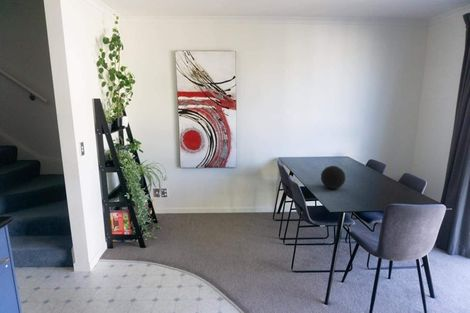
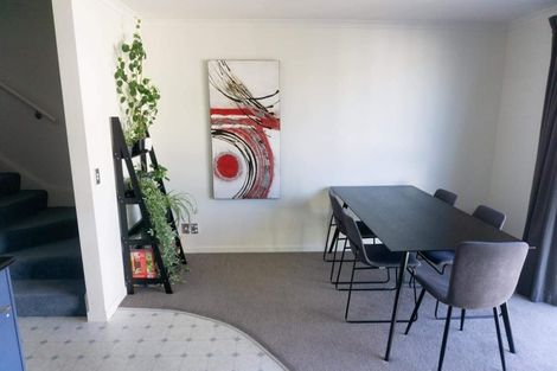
- decorative orb (332, 177)
